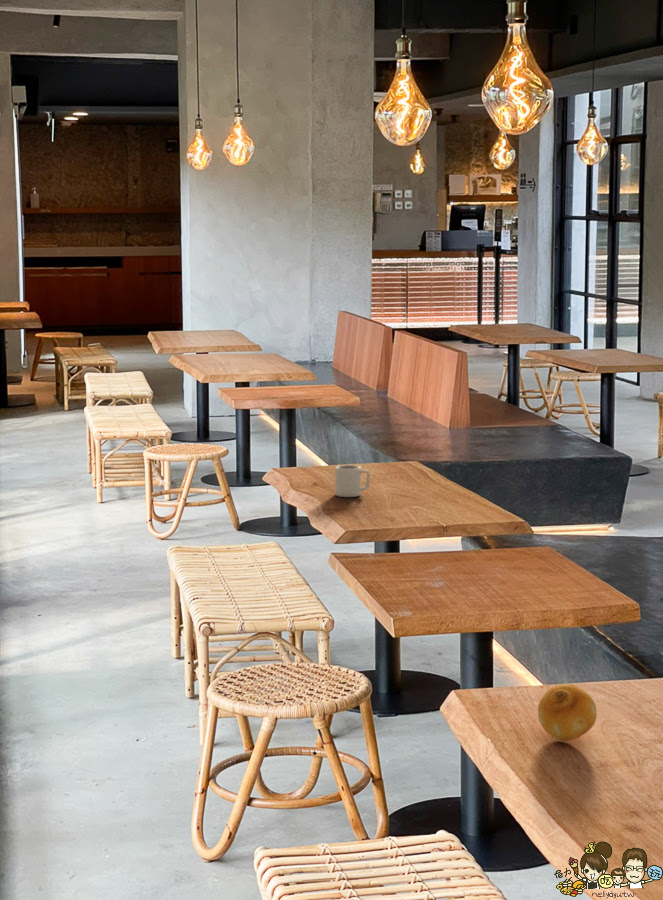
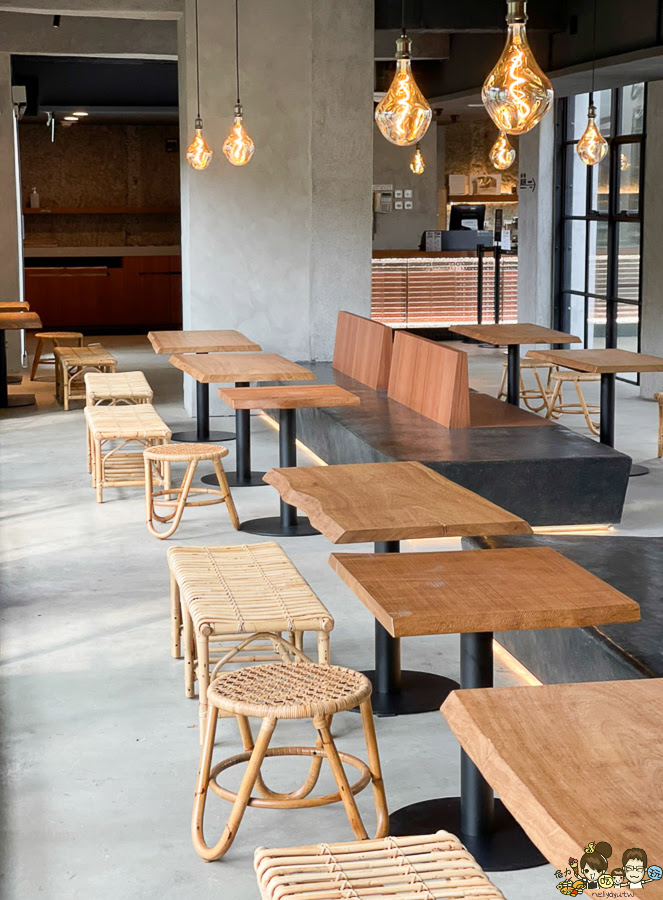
- cup (352, 480)
- fruit (566, 711)
